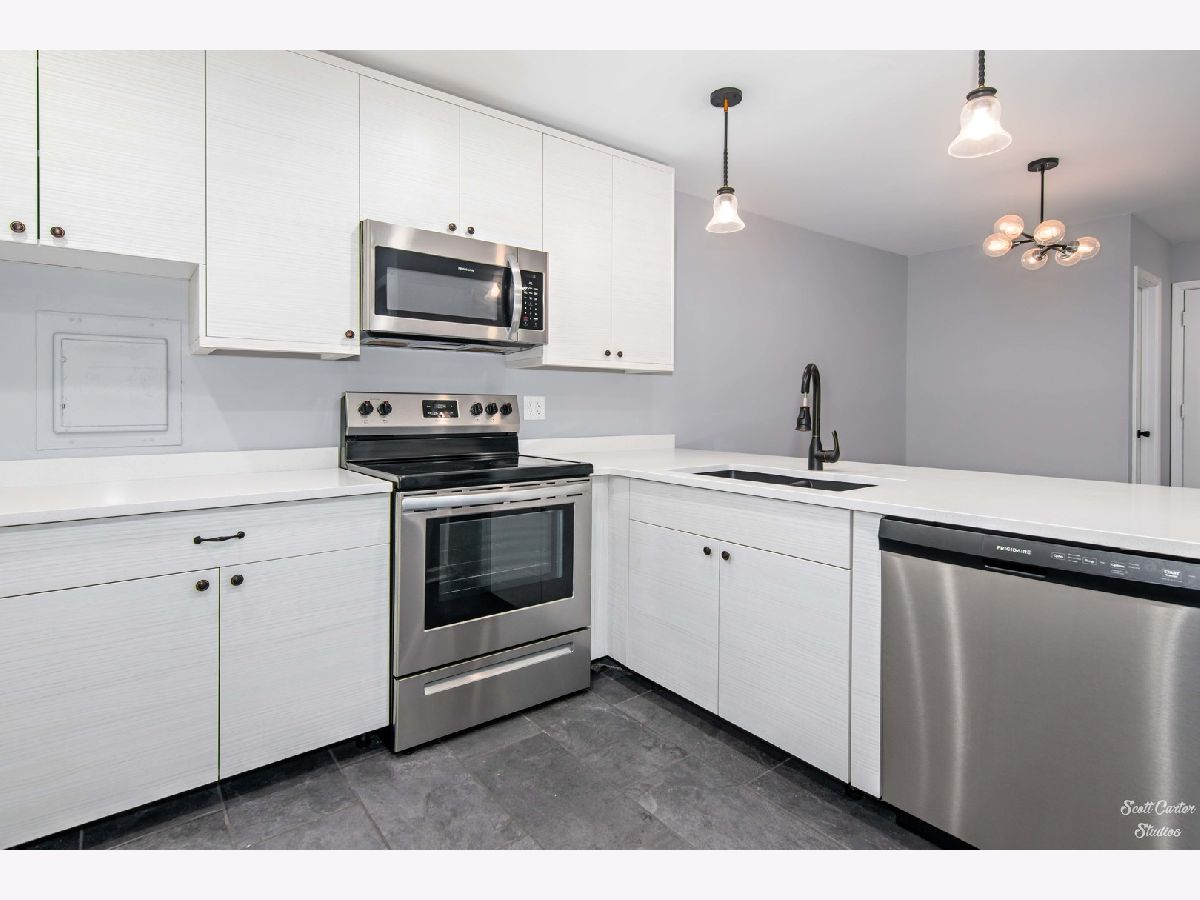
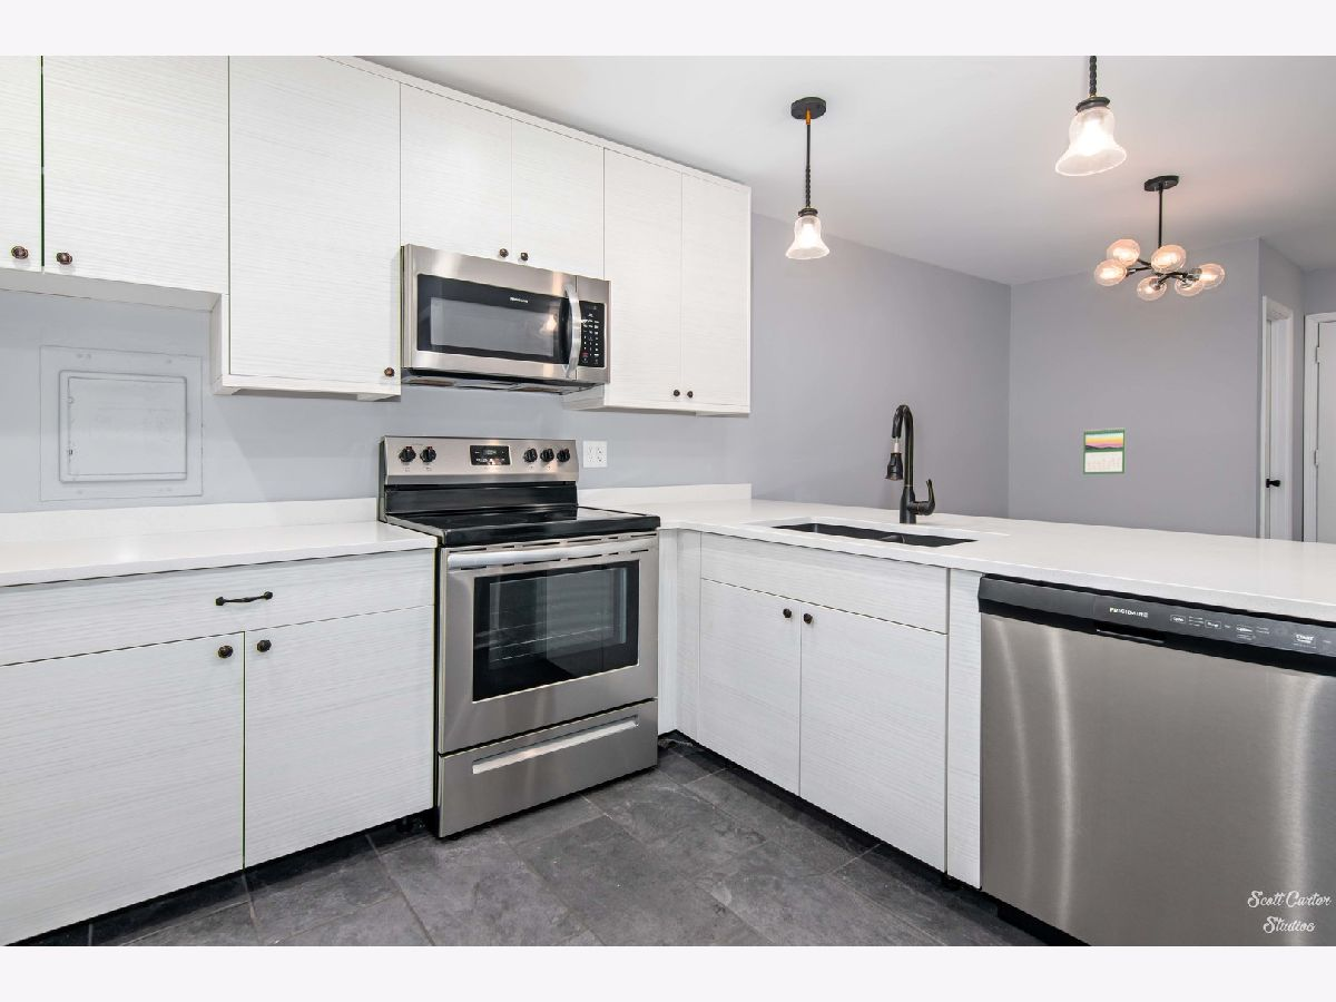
+ calendar (1103, 451)
